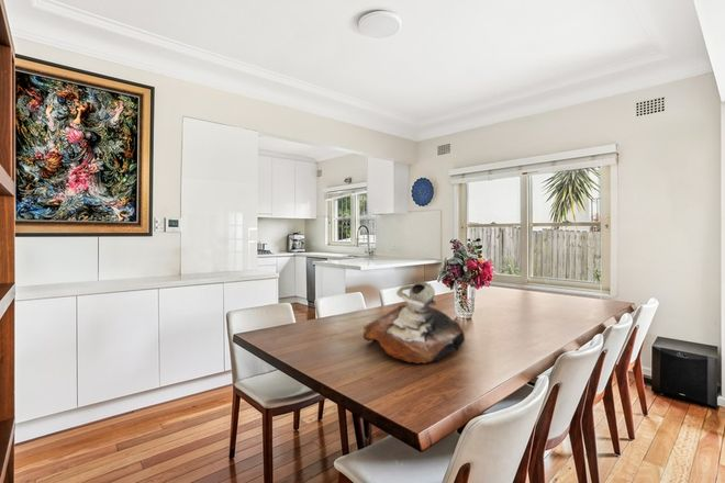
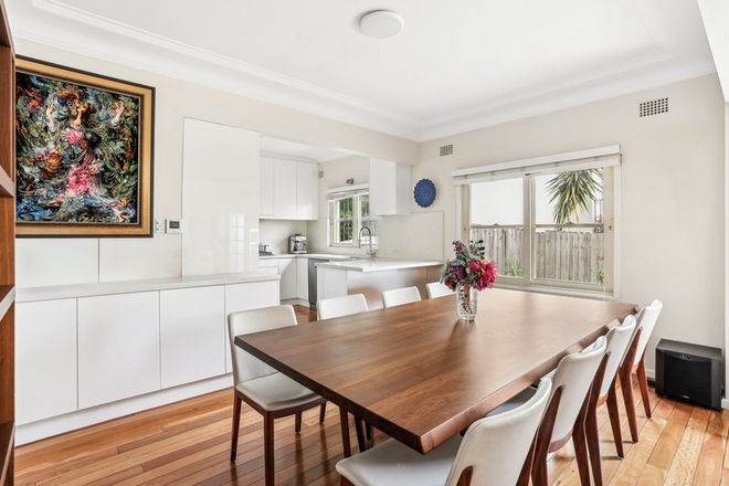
- decorative bowl (412, 314)
